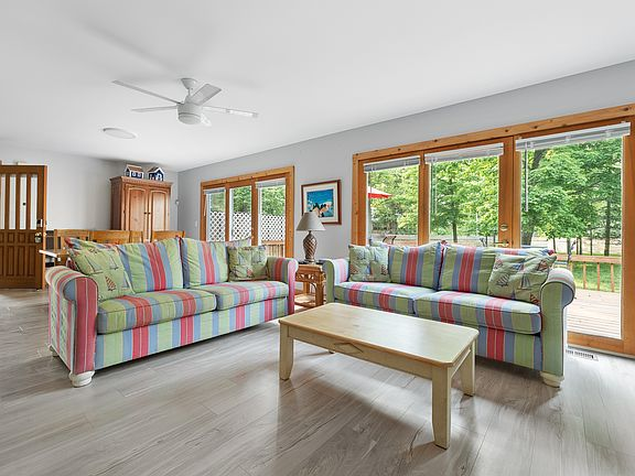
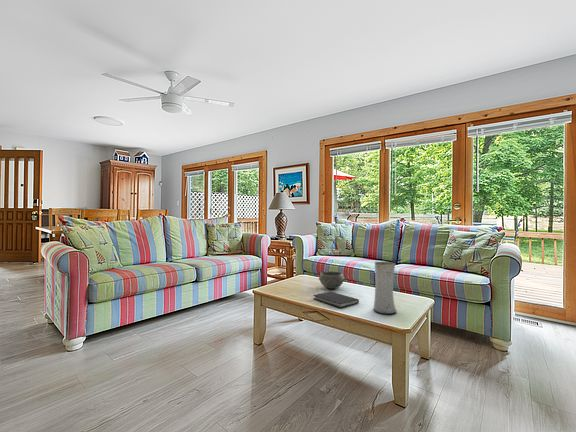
+ diary (335, 298)
+ vase (384, 287)
+ bowl (331, 280)
